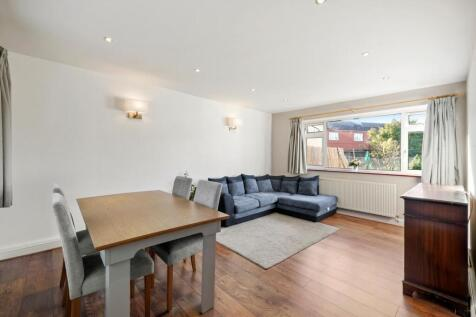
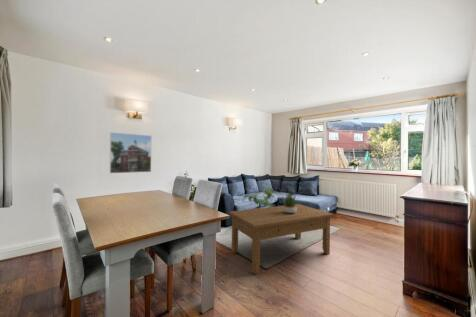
+ house plant (264, 205)
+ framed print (131, 153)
+ coffee table (280, 232)
+ potted plant (289, 201)
